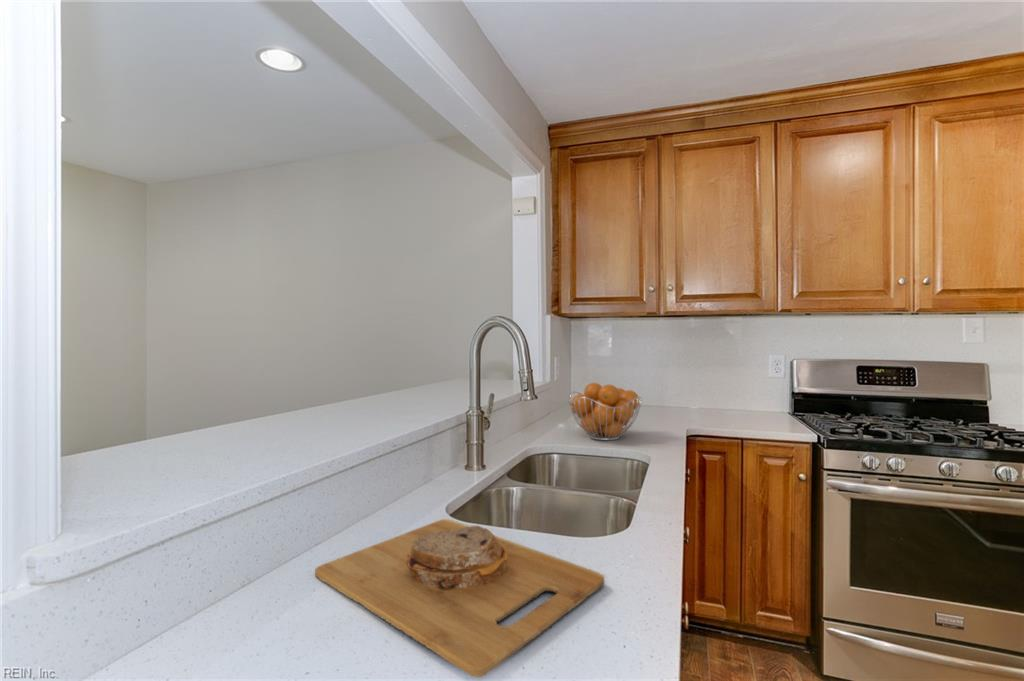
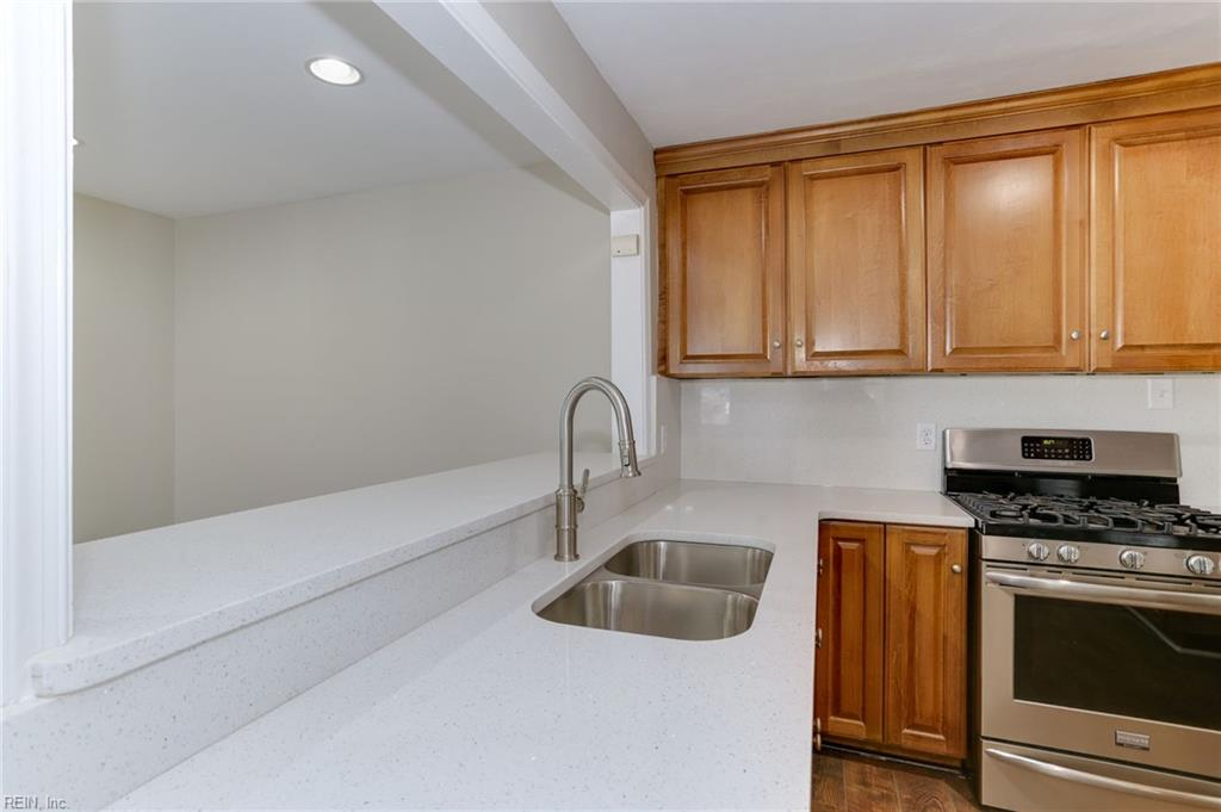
- cutting board (457, 554)
- fruit basket (604, 410)
